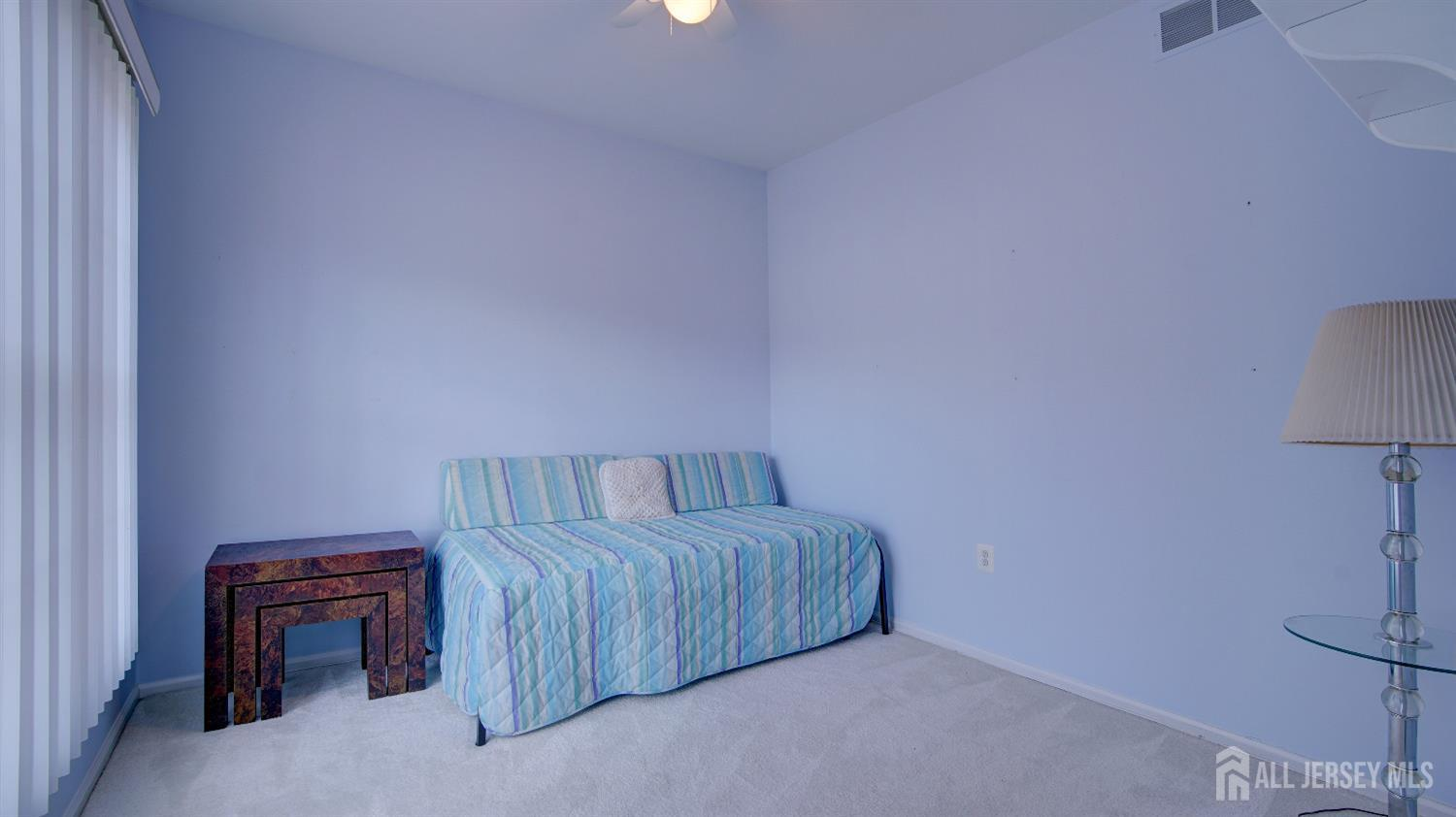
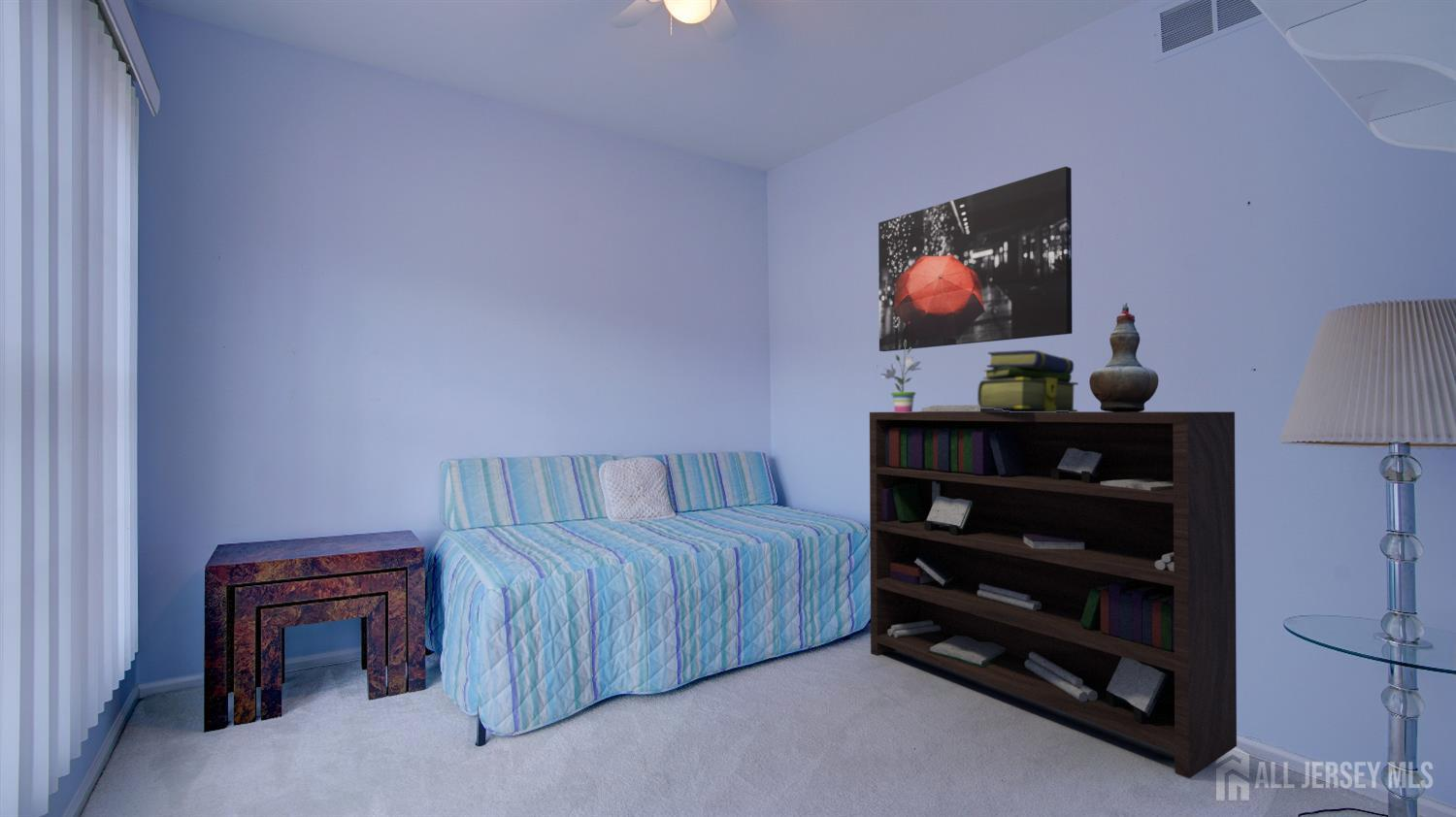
+ stack of books (1027, 376)
+ bookshelf (1023, 548)
+ potted plant (902, 372)
+ wall art (963, 271)
+ decorative vase (1122, 350)
